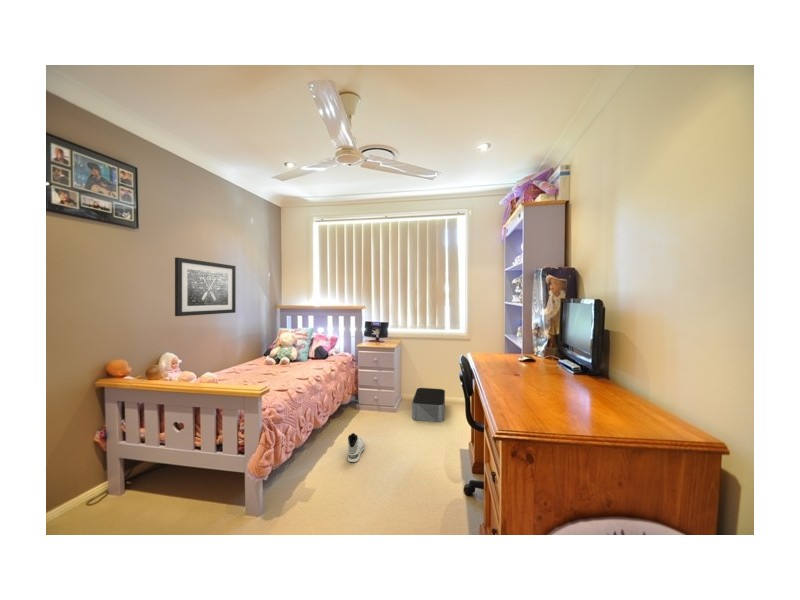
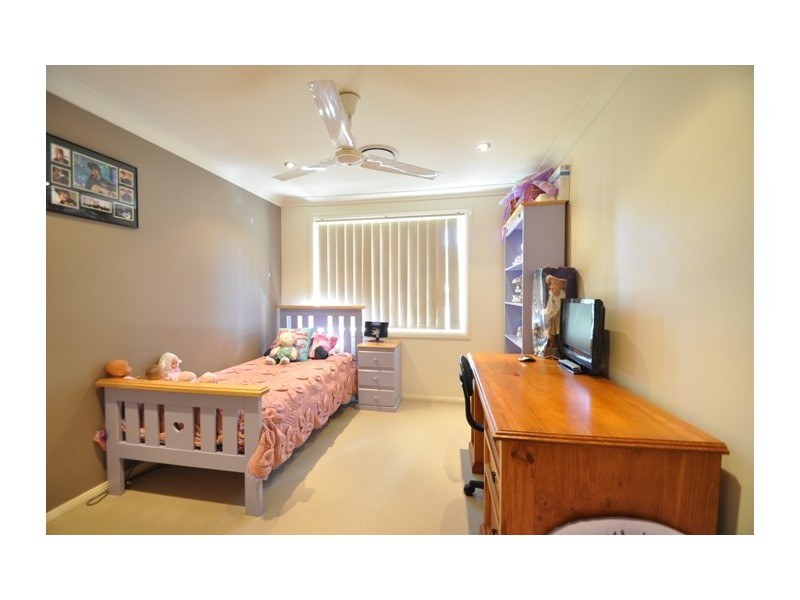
- wall art (208, 288)
- sneaker (356, 441)
- storage bin (429, 403)
